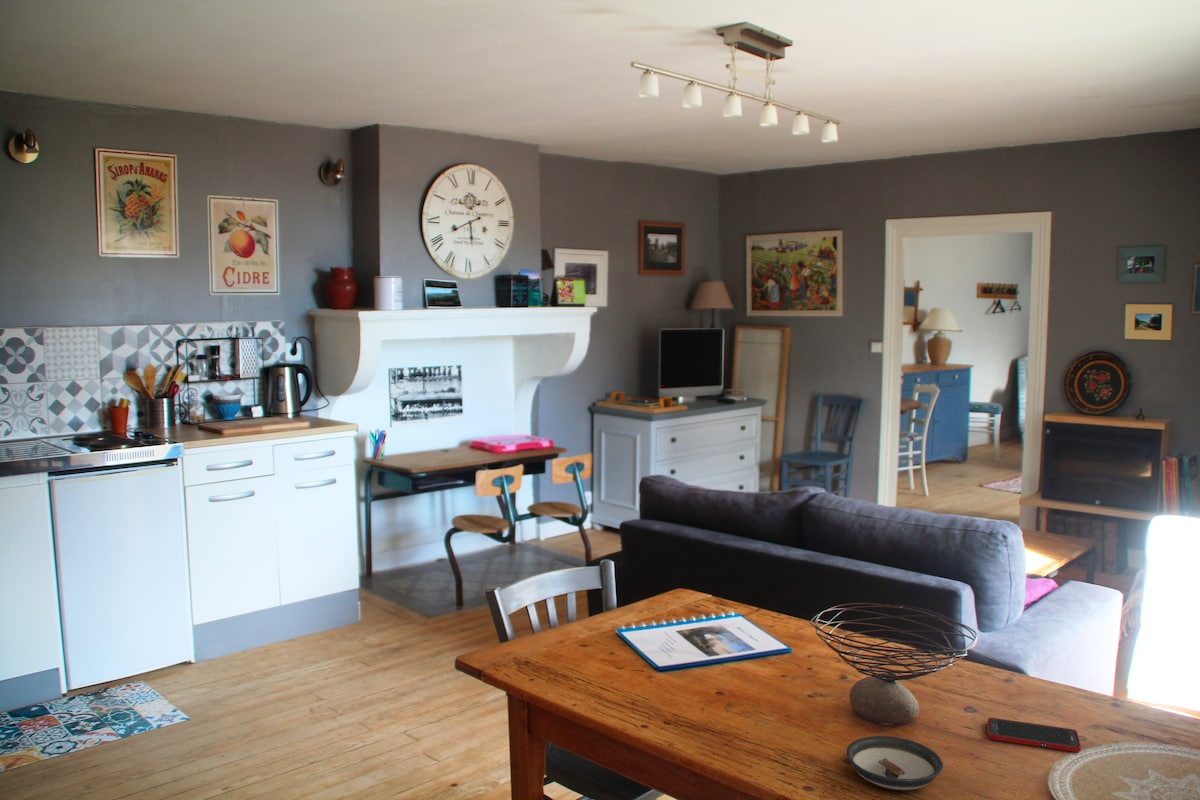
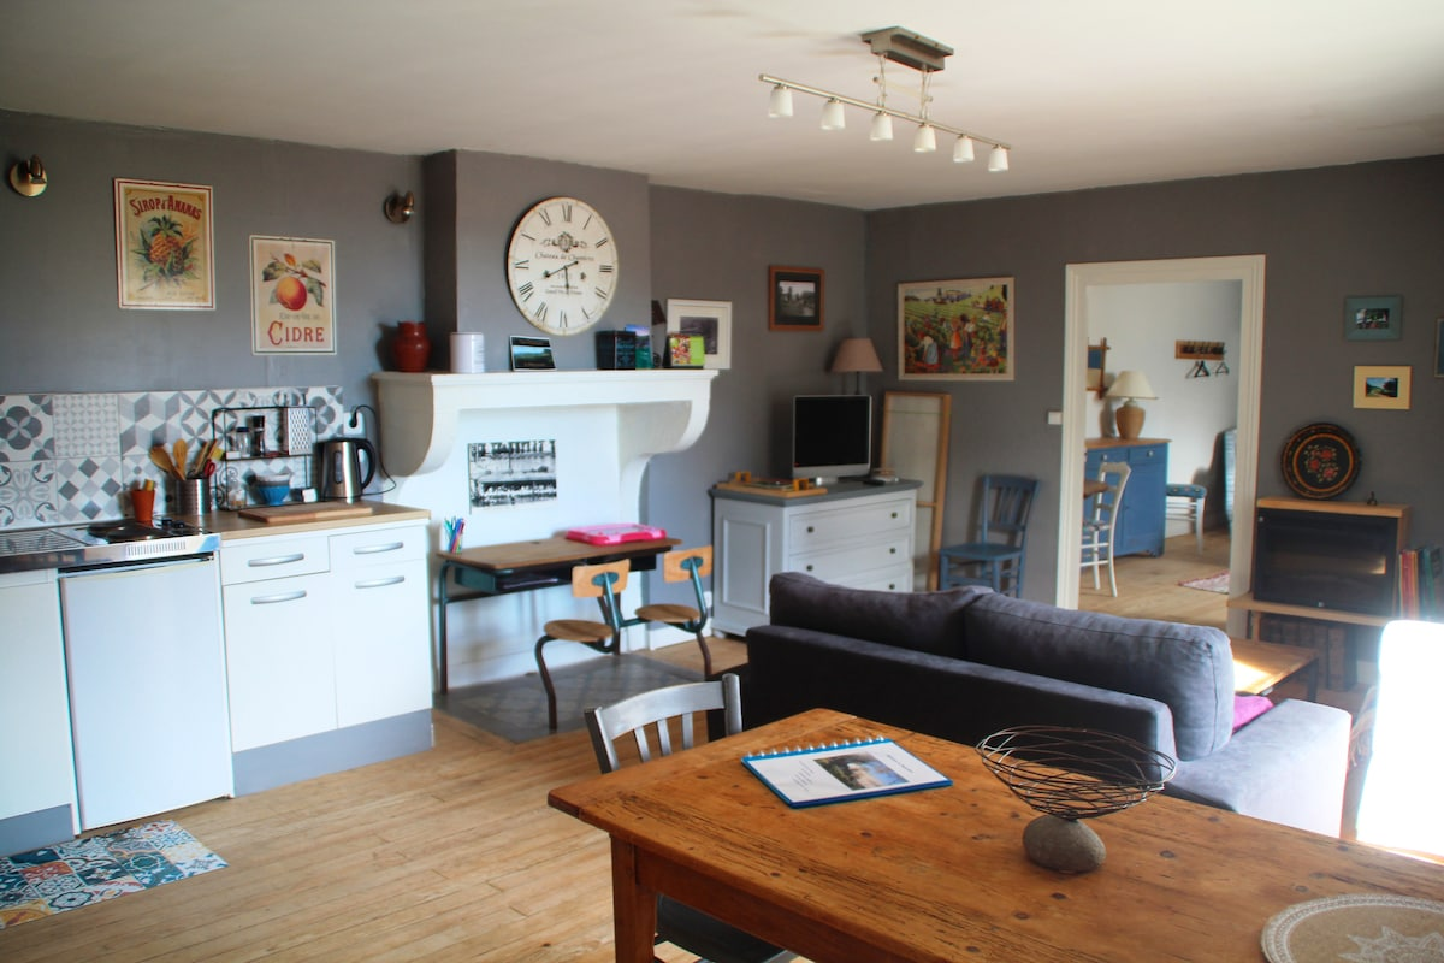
- saucer (893, 767)
- cell phone (1032, 734)
